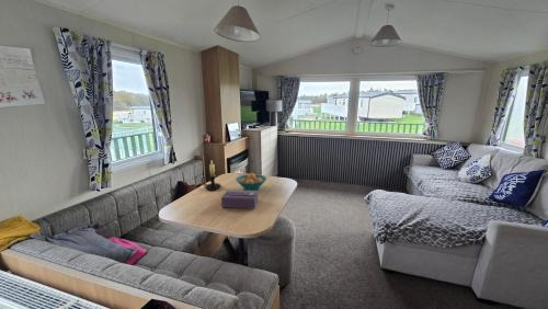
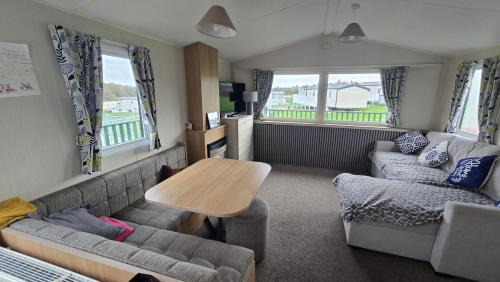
- candle holder (210, 173)
- fruit bowl (251, 181)
- tissue box (240, 198)
